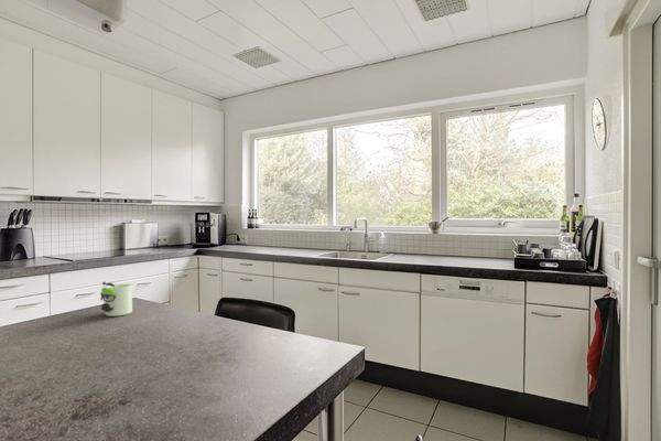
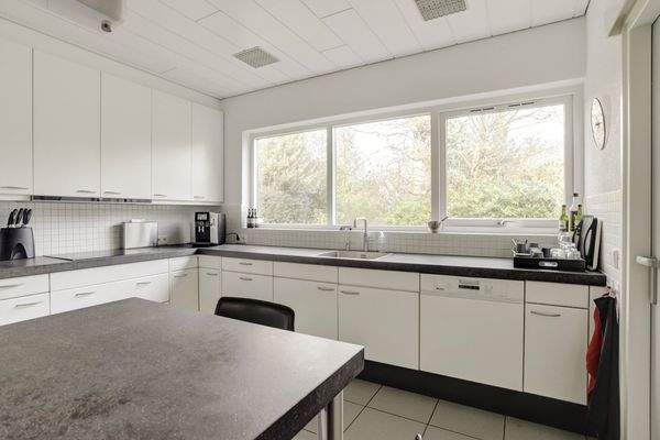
- mug (115, 297)
